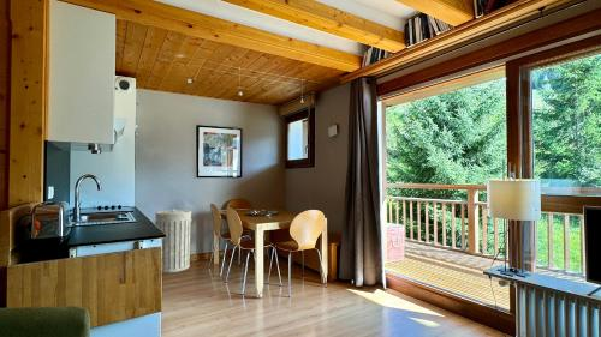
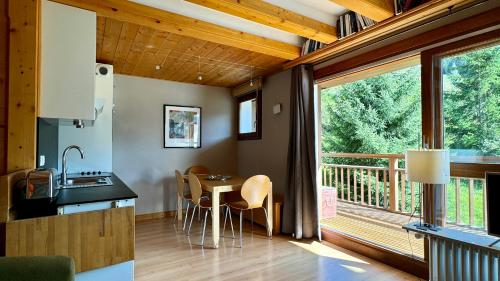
- trash can (173, 237)
